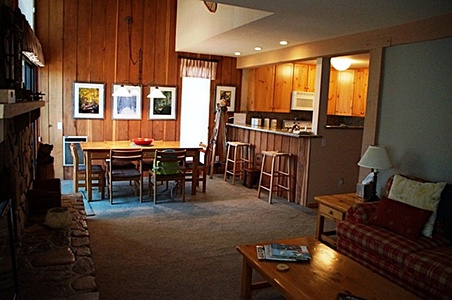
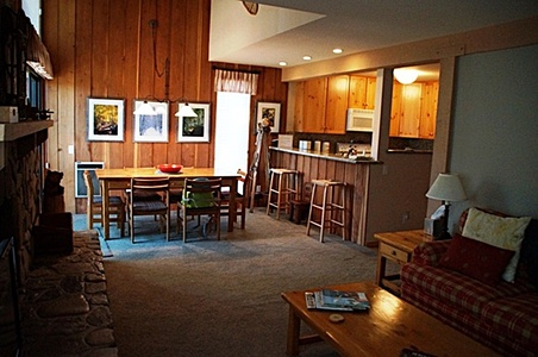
- decorative bowl (58, 218)
